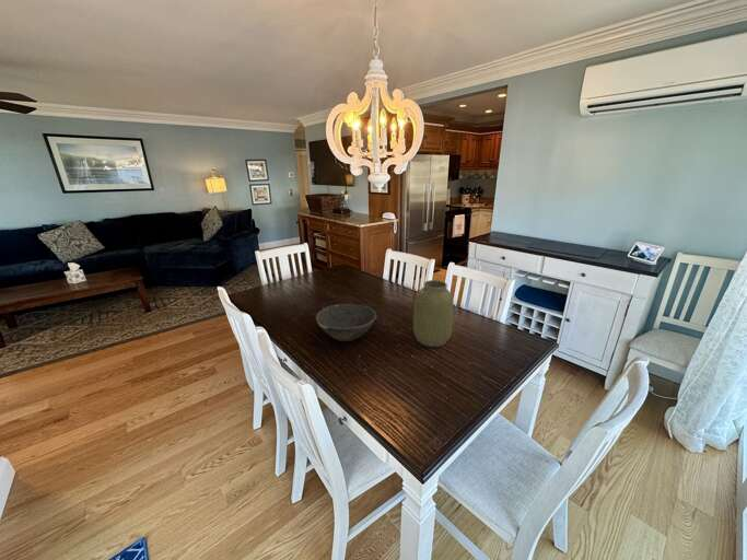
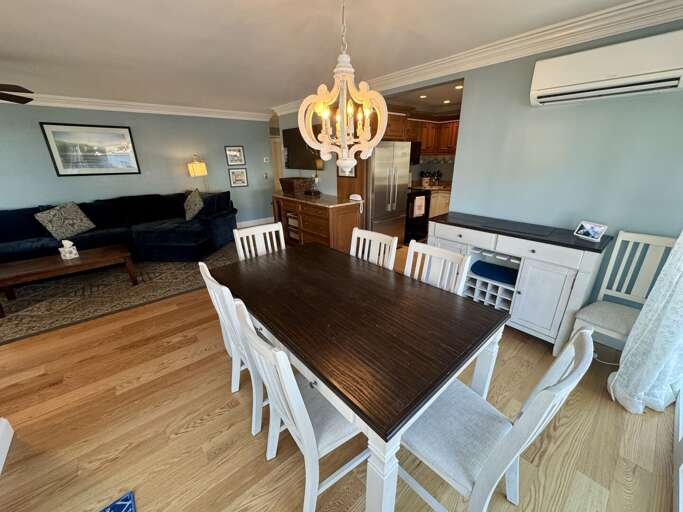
- bowl (347, 324)
- vase (433, 312)
